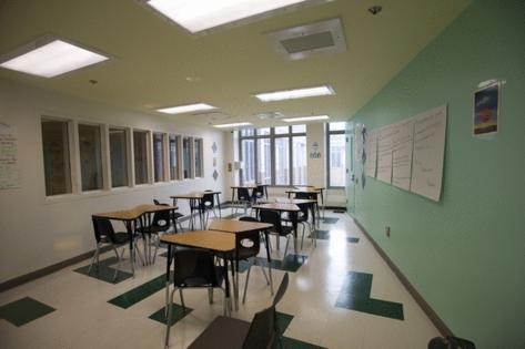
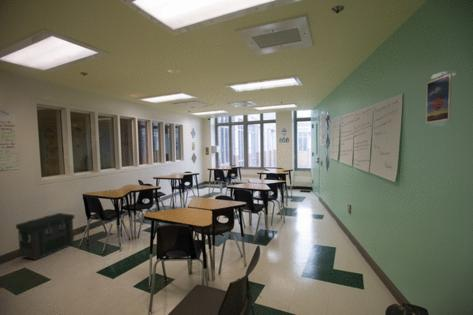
+ storage box (47, 234)
